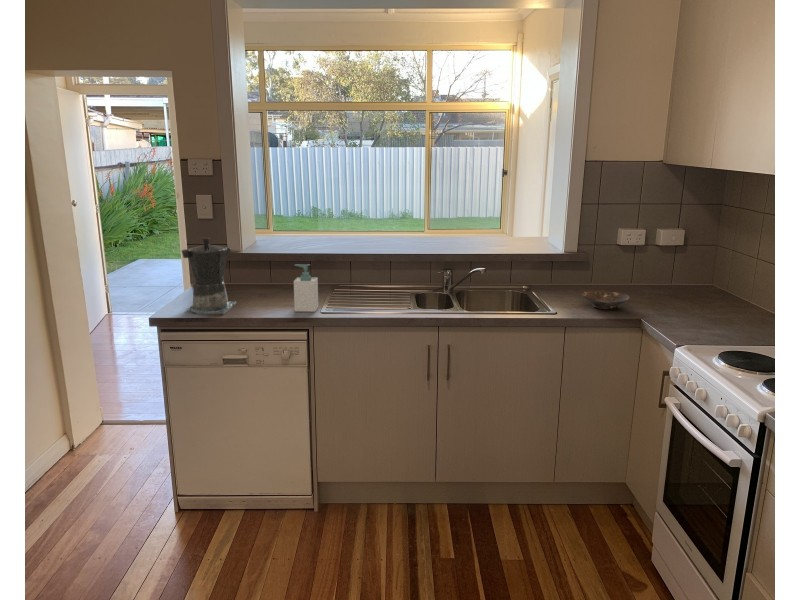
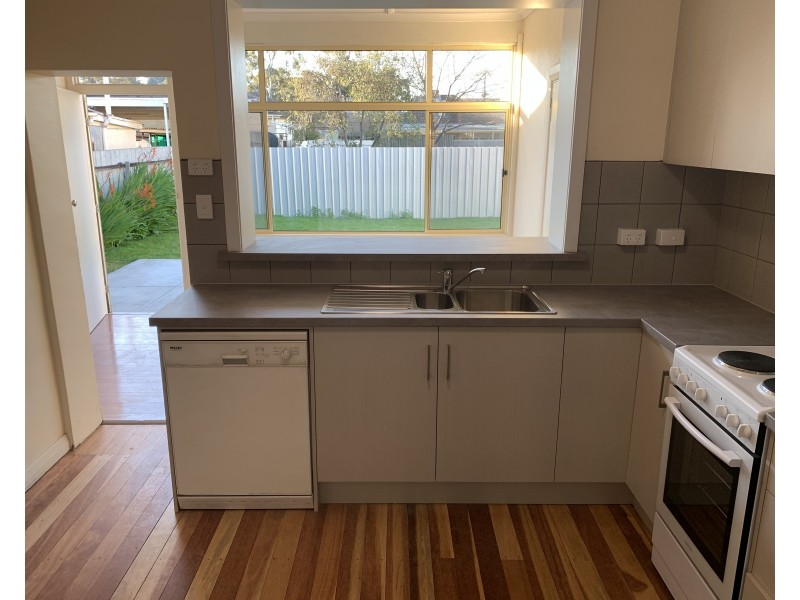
- coffee maker (208, 273)
- bowl (604, 300)
- soap bottle (305, 286)
